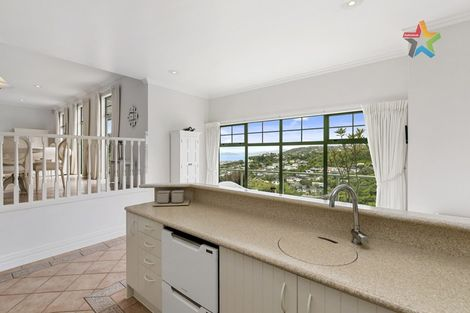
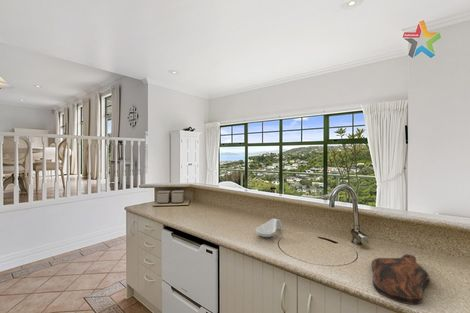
+ spoon rest (270, 227)
+ cutting board (398, 271)
